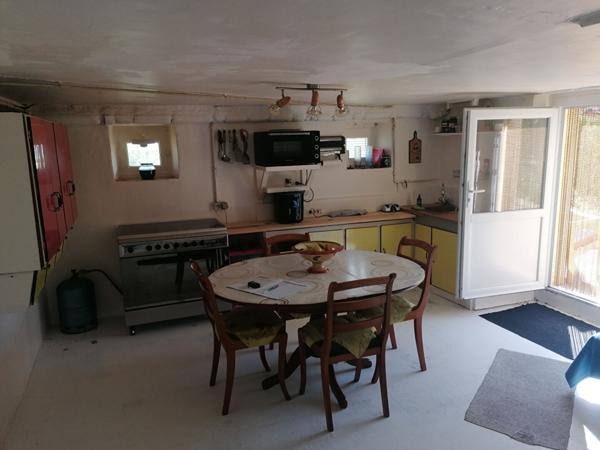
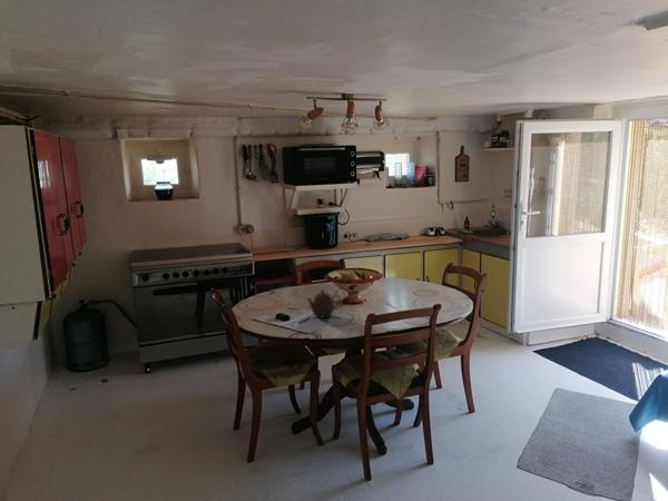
+ teapot (324, 302)
